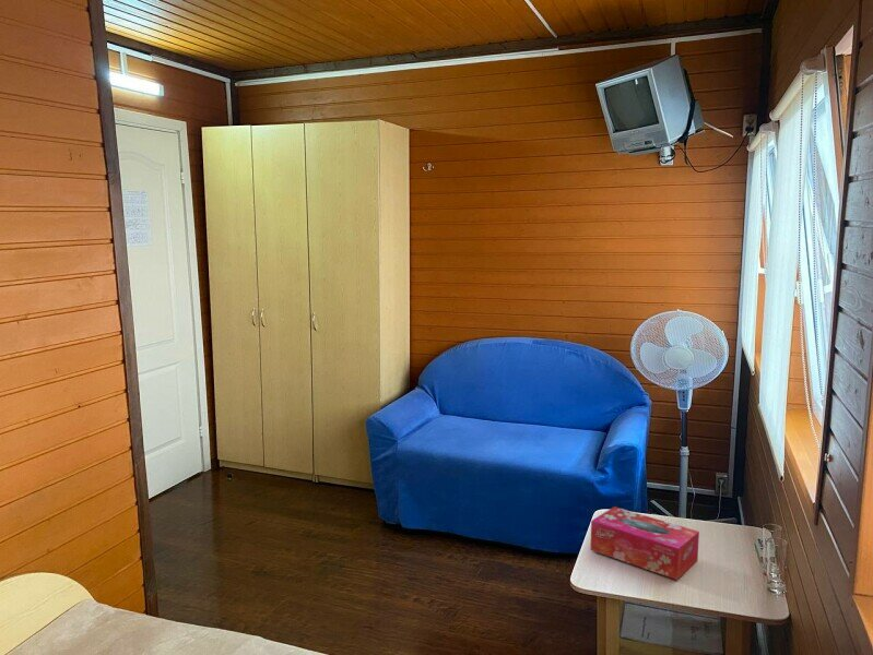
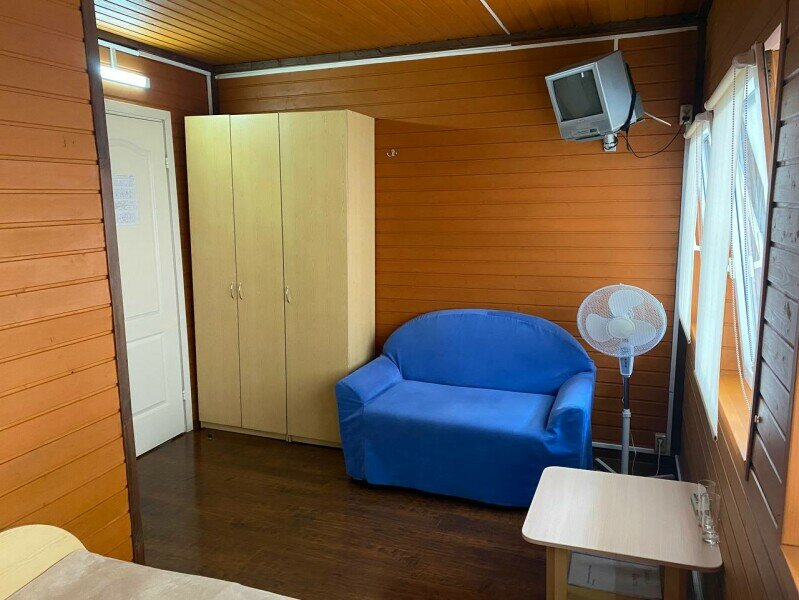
- tissue box (644, 540)
